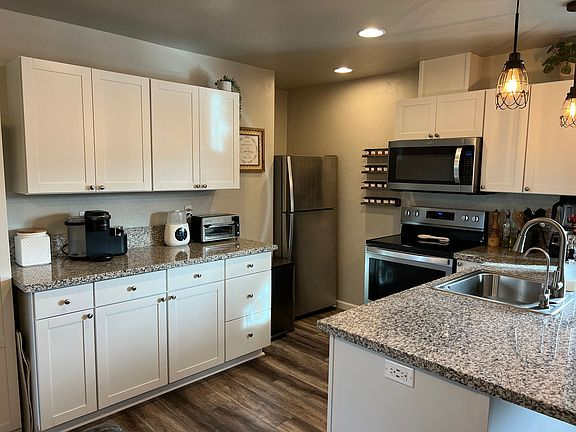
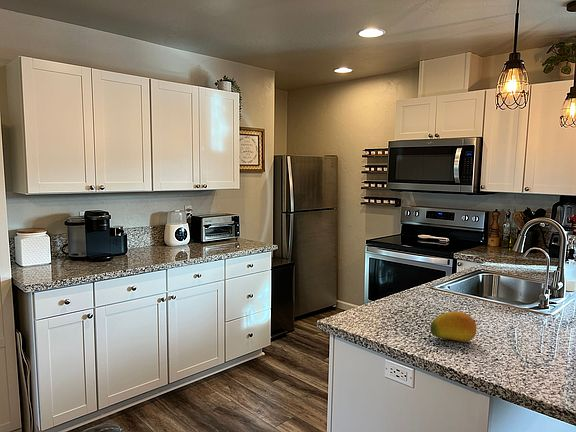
+ fruit (453, 325)
